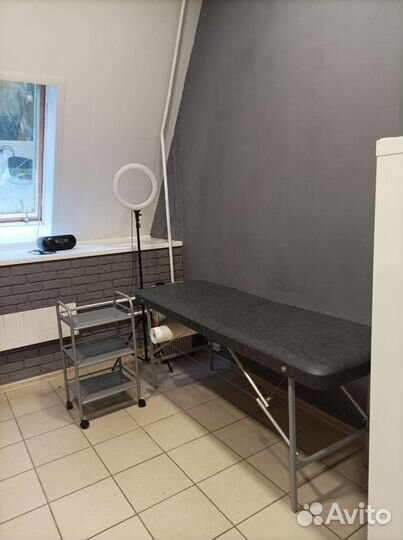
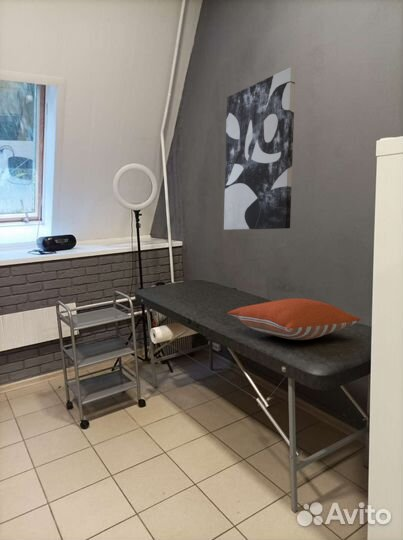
+ wall art (256, 157)
+ pillow (291, 317)
